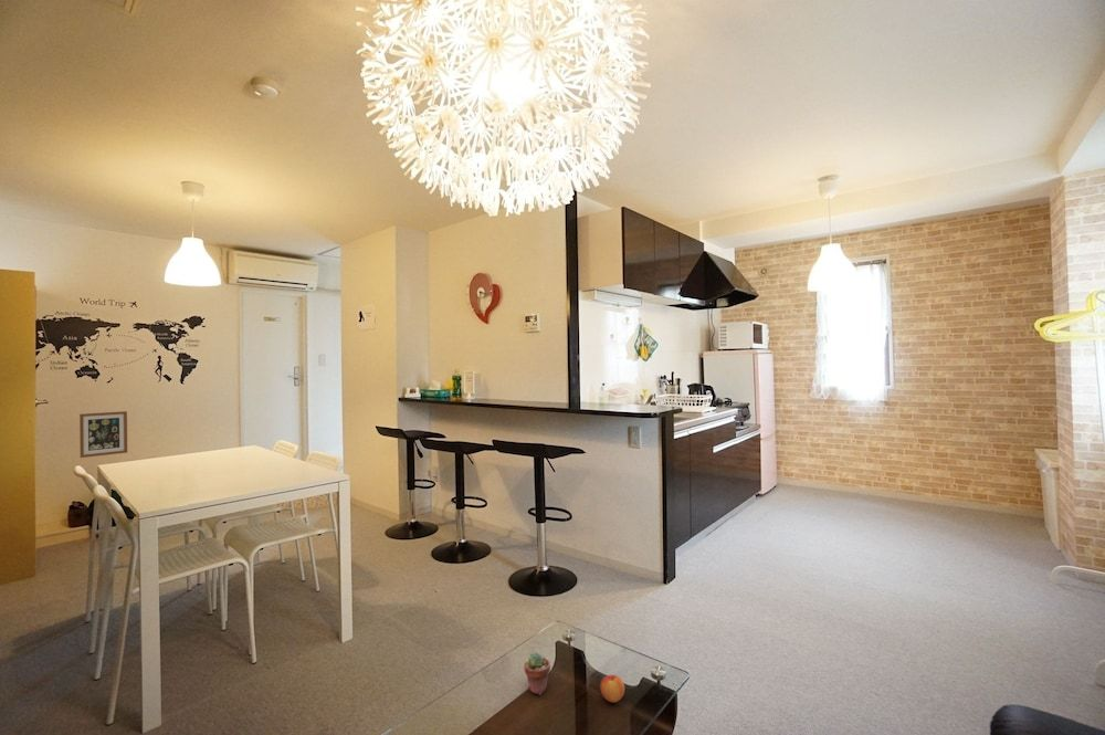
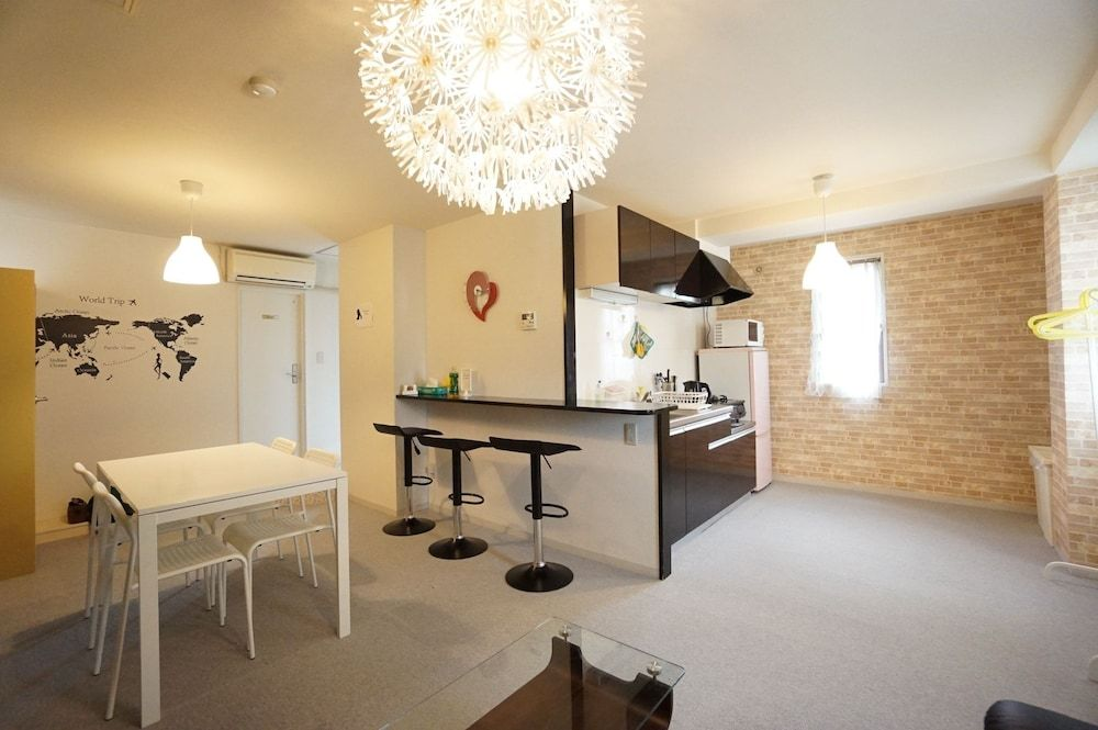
- potted succulent (537, 671)
- apple (612, 686)
- wall art (104, 433)
